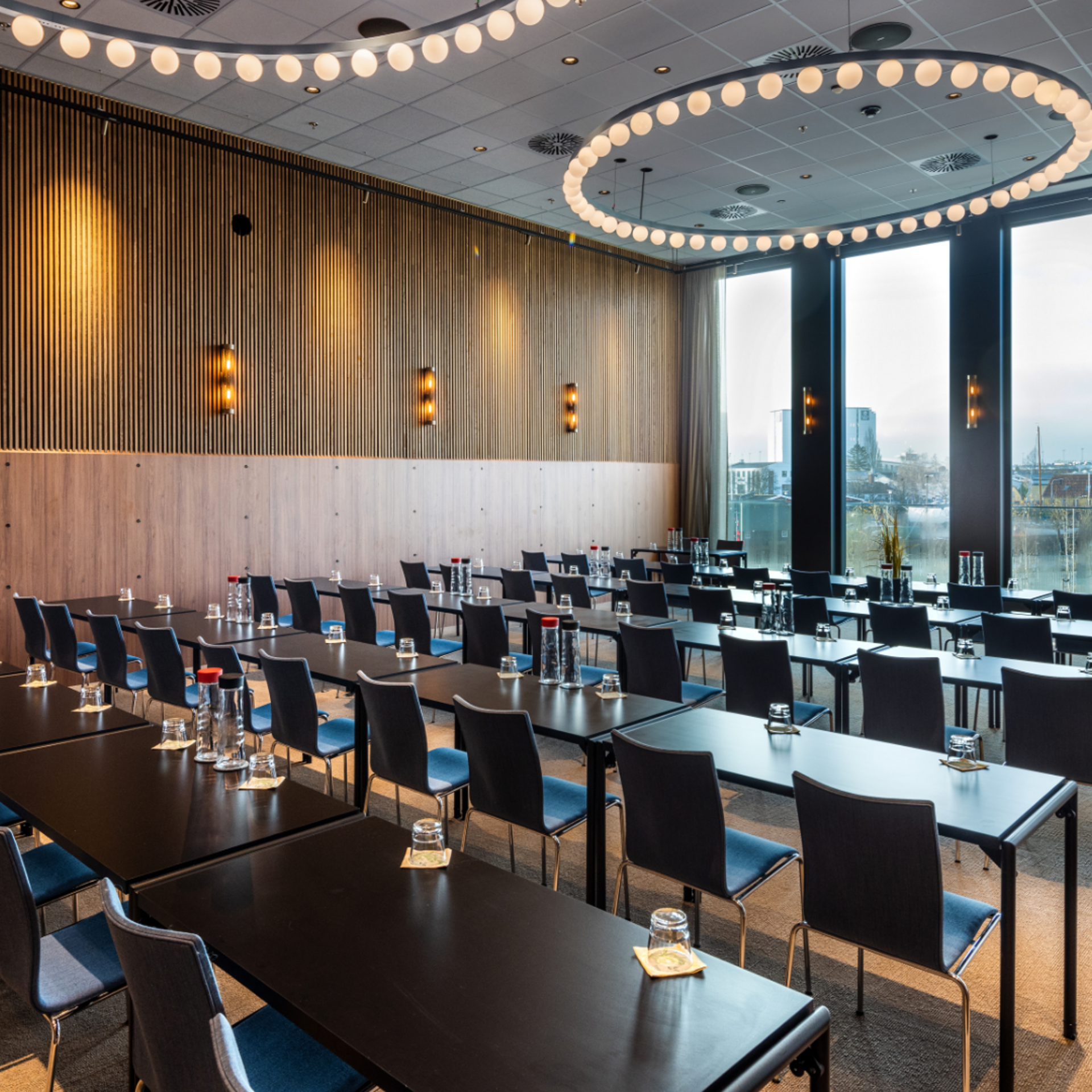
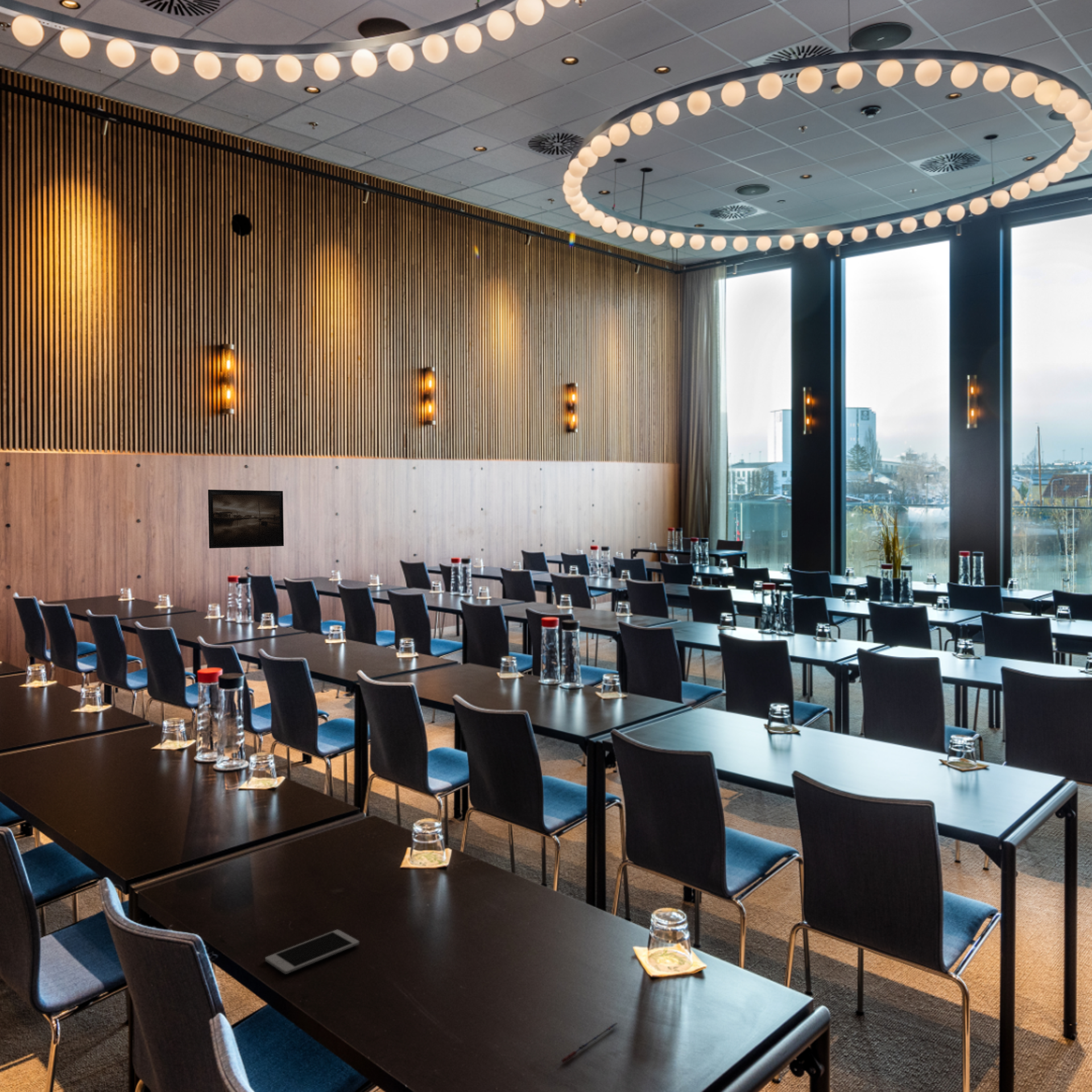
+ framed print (247, 519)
+ pen (590, 1041)
+ cell phone (313, 950)
